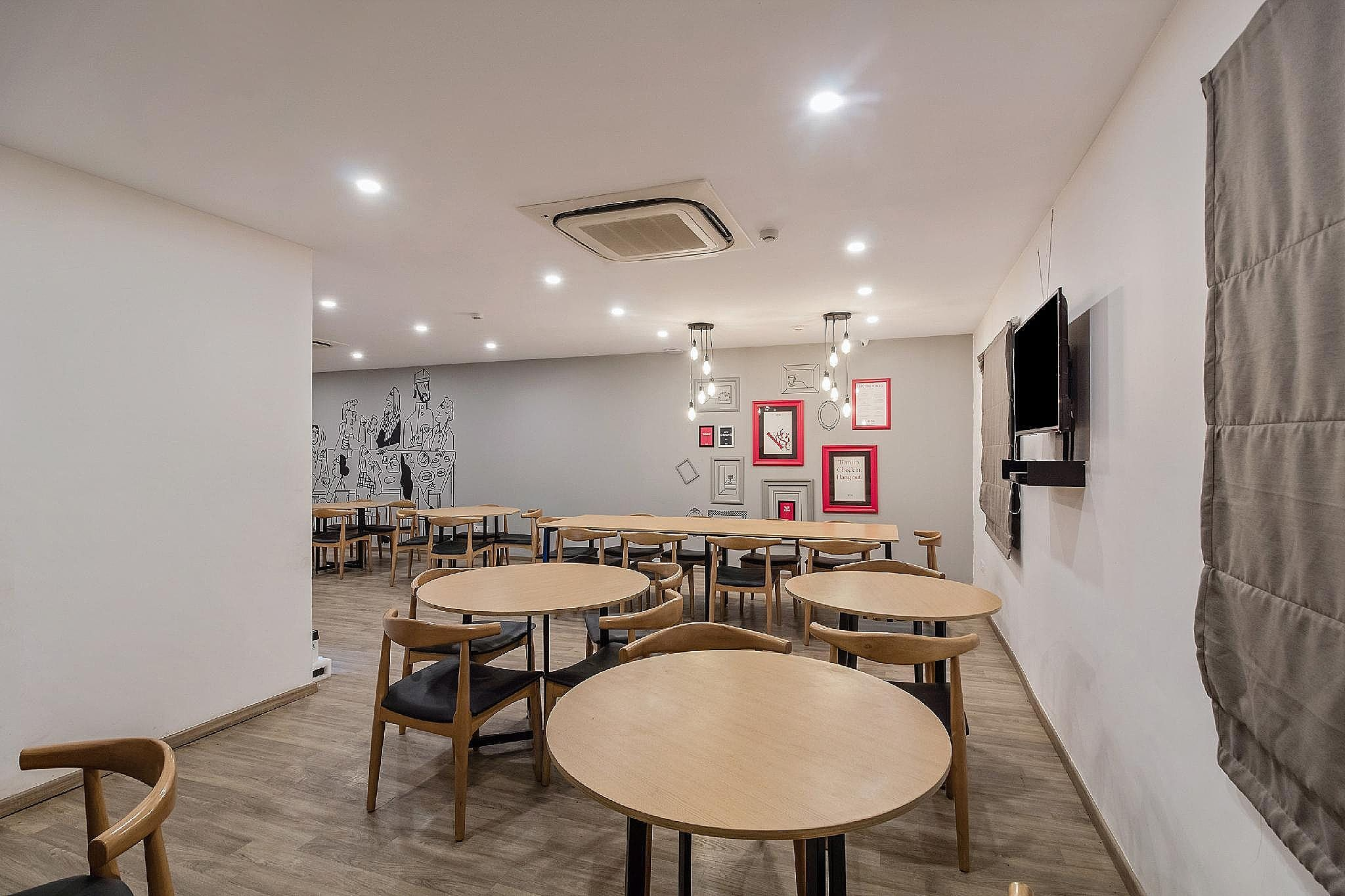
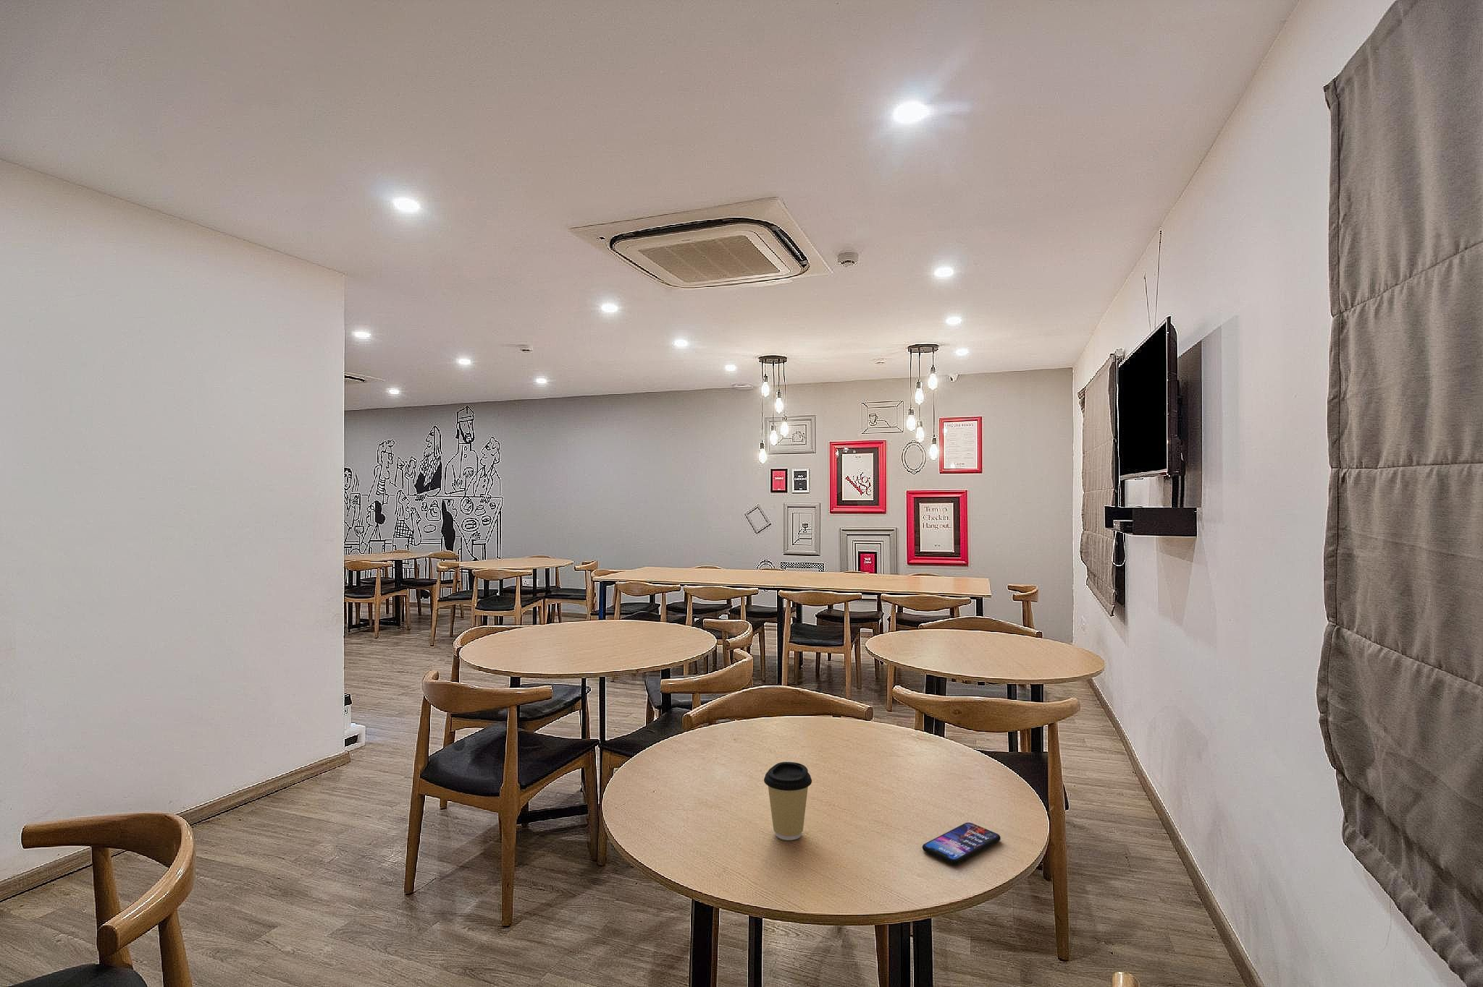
+ coffee cup (788, 801)
+ smartphone (961, 842)
